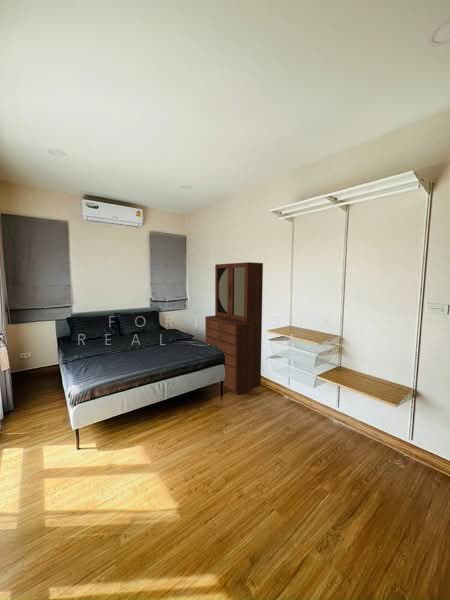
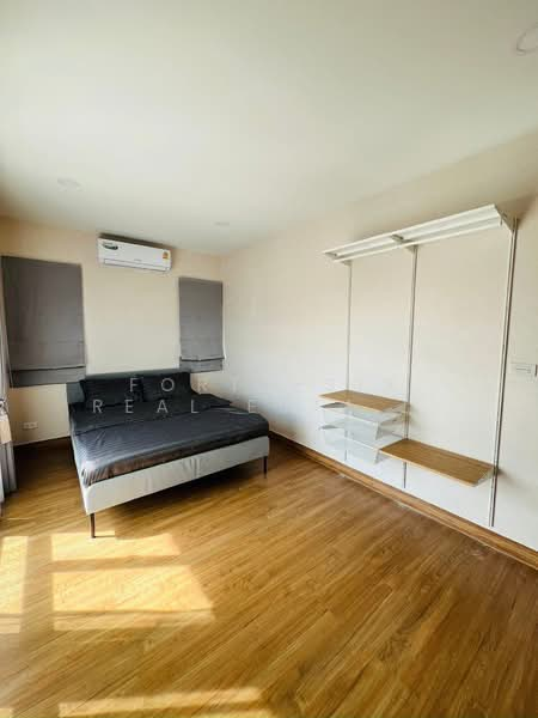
- cabinet (232, 323)
